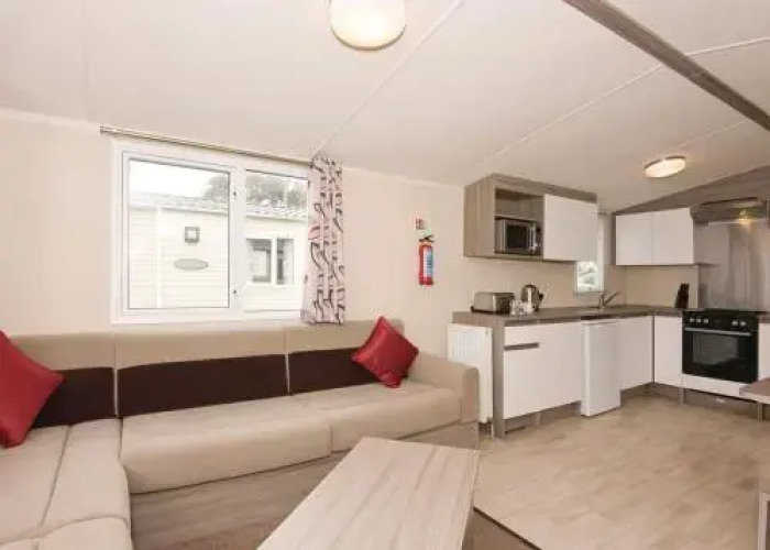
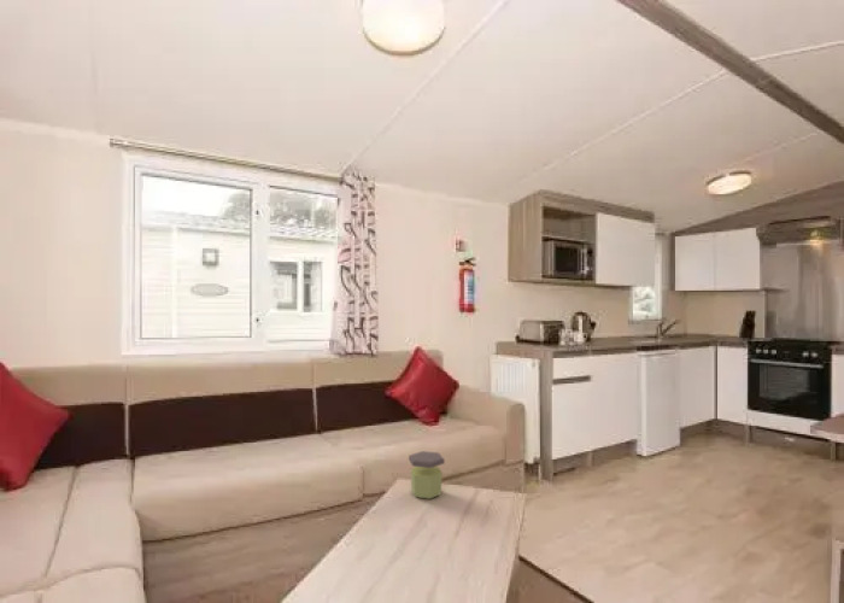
+ jar (426, 474)
